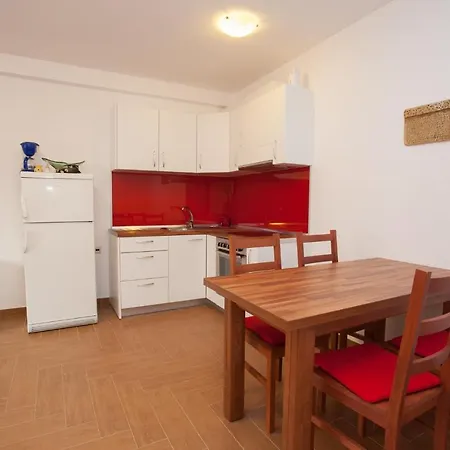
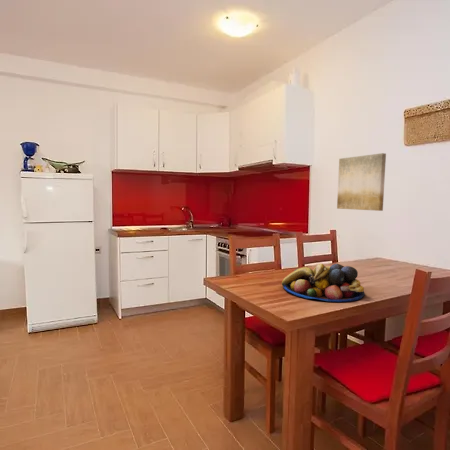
+ fruit bowl (323, 276)
+ wall art (359, 183)
